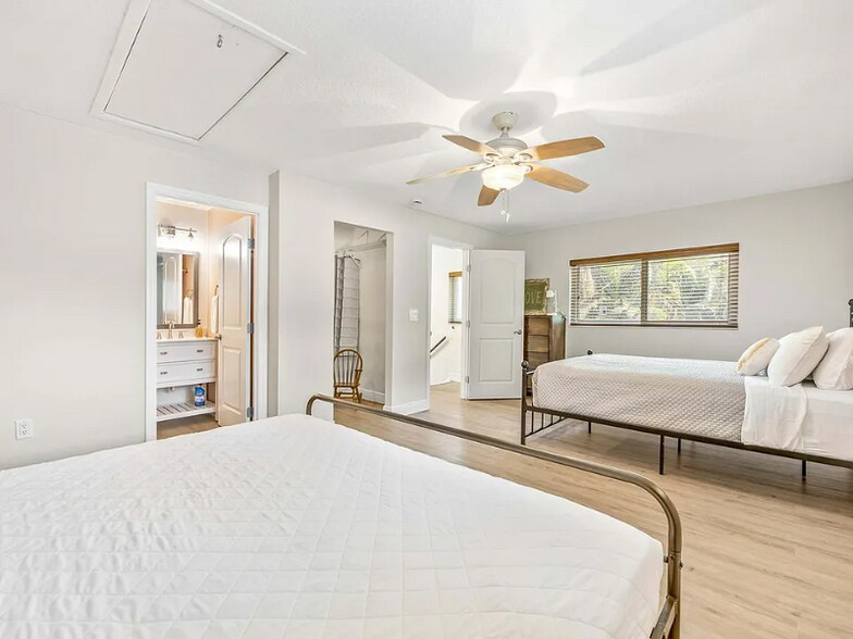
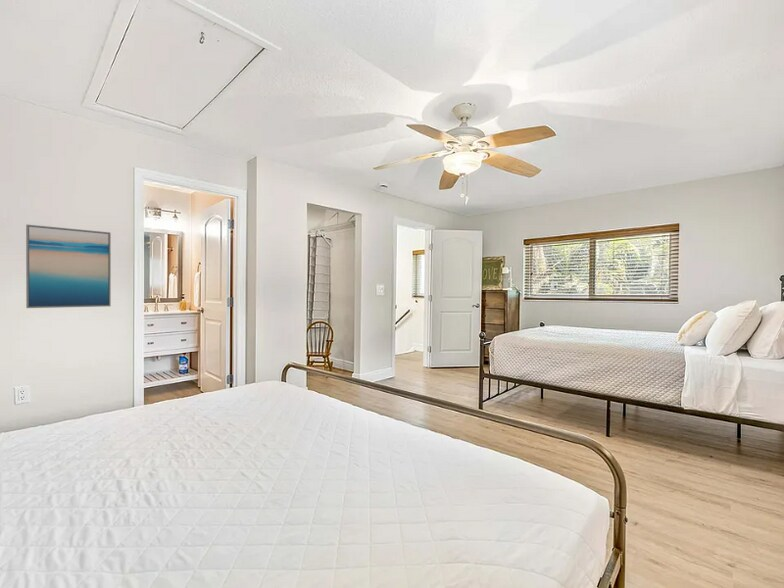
+ wall art (70, 268)
